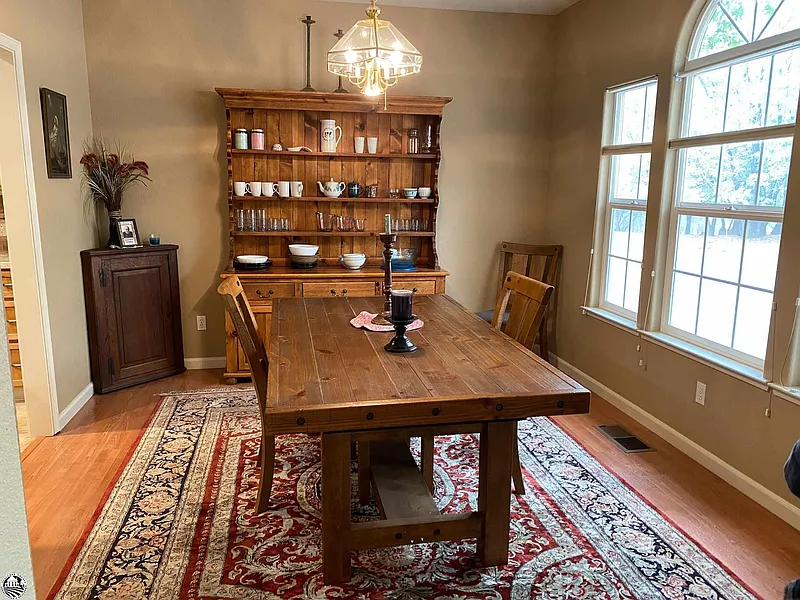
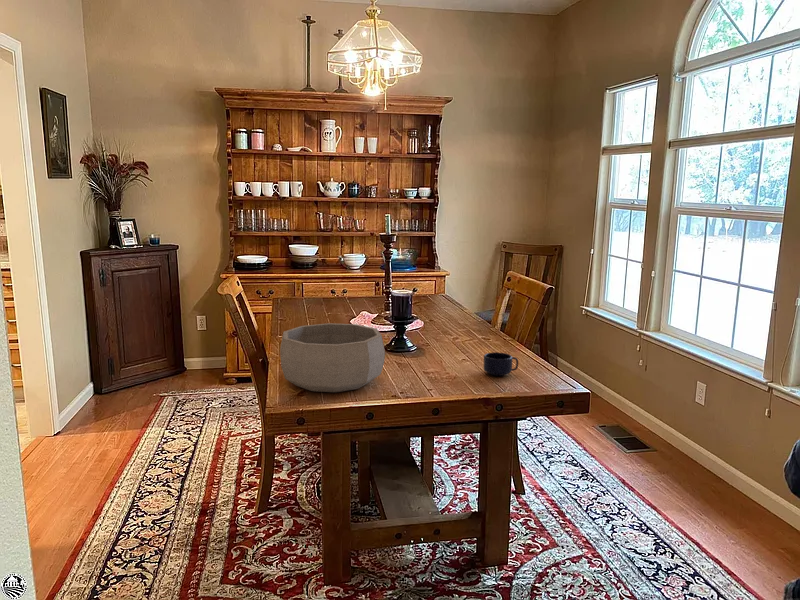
+ decorative bowl (332, 357)
+ mug (500, 364)
